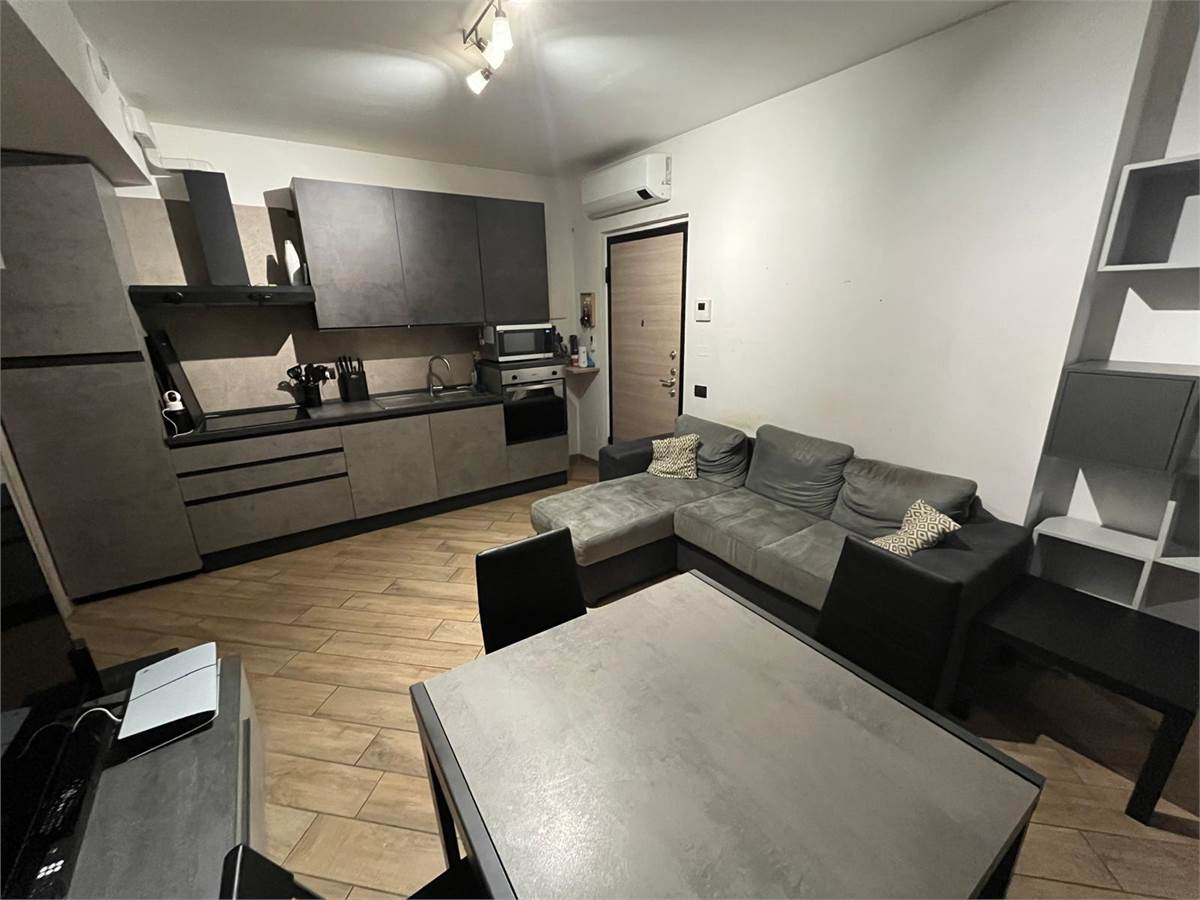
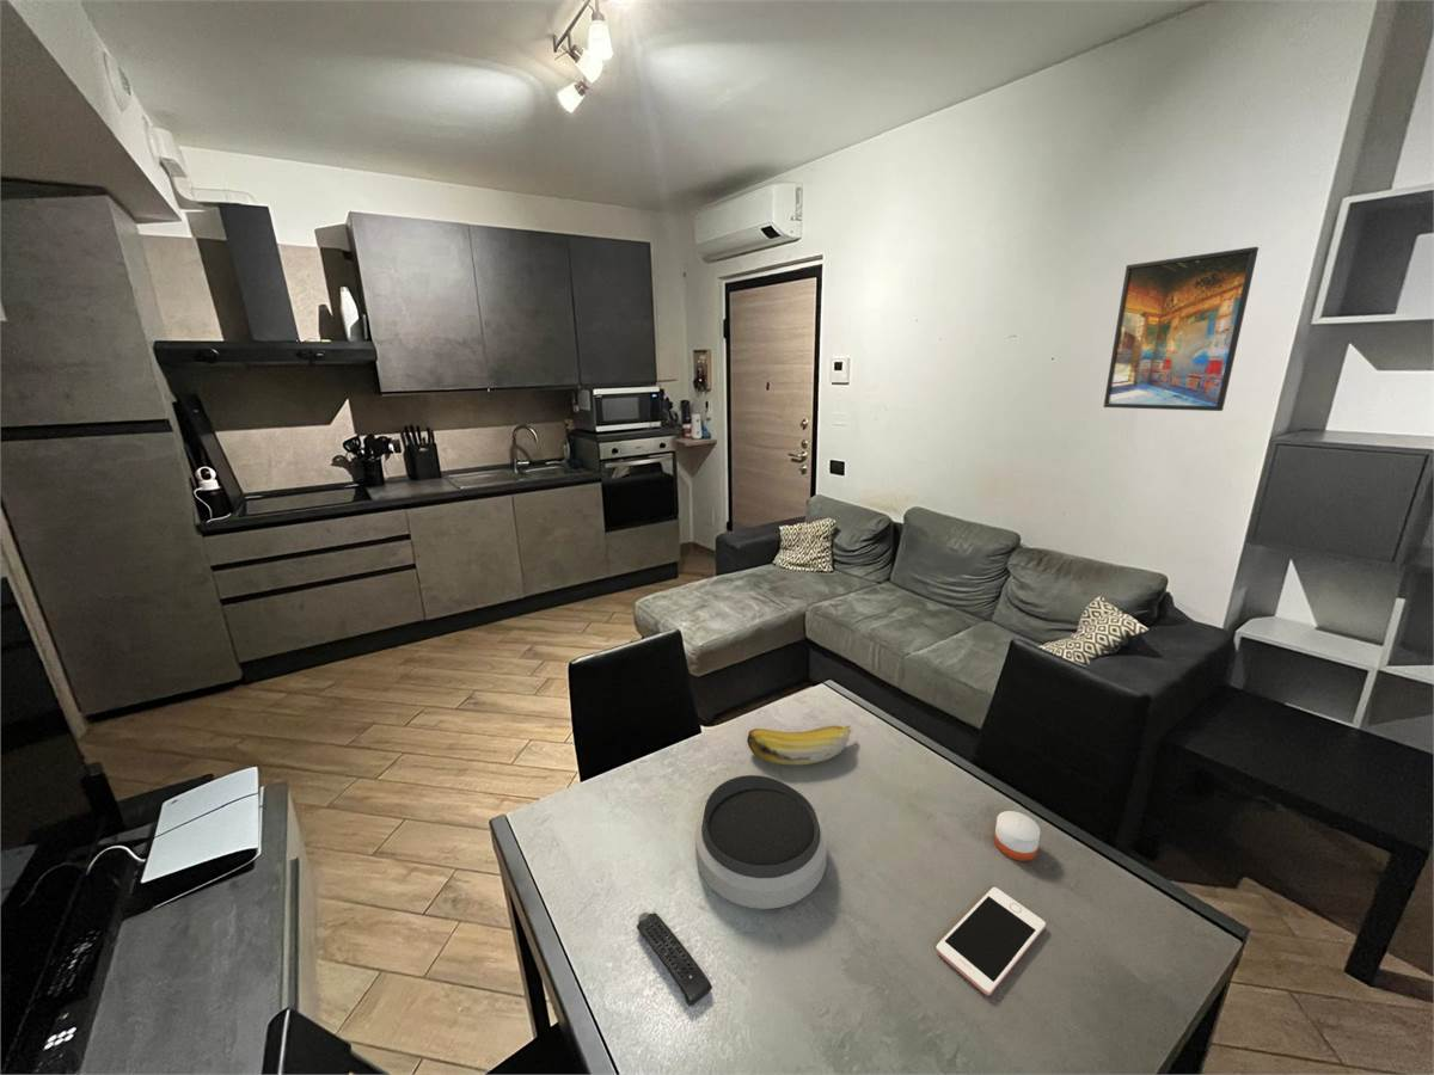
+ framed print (1172, 334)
+ candle (1018, 823)
+ bowl (760, 834)
+ banana (799, 735)
+ remote control (669, 952)
+ cell phone (991, 936)
